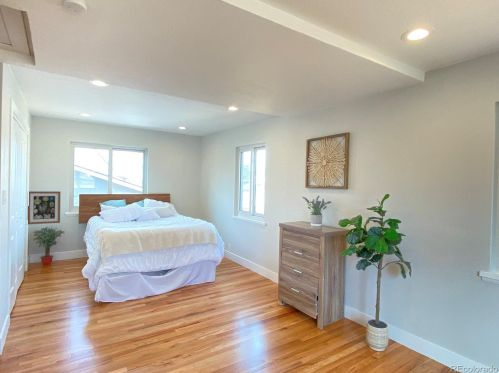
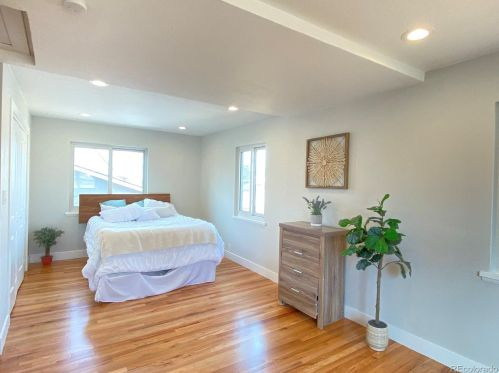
- wall art (44, 207)
